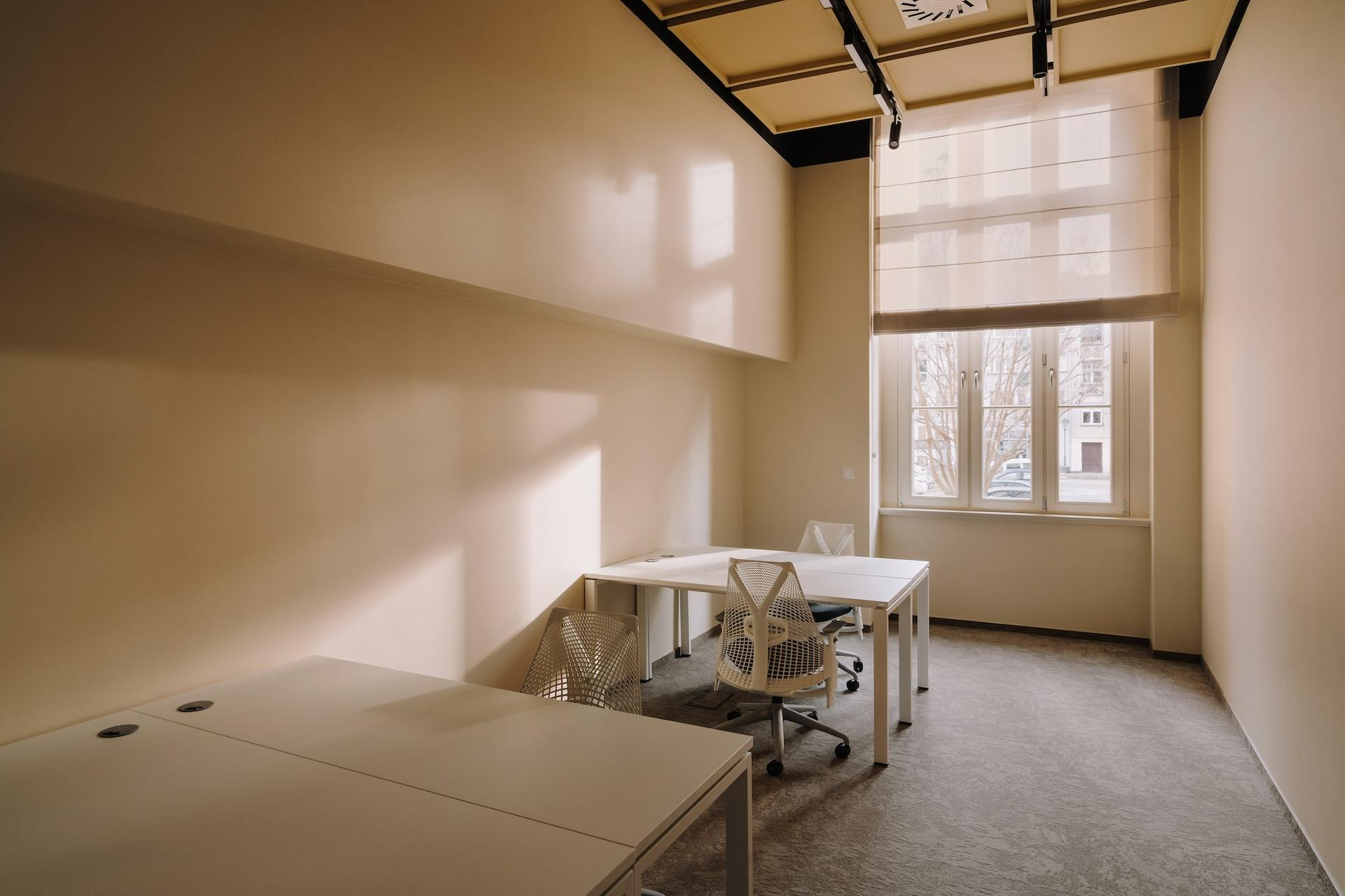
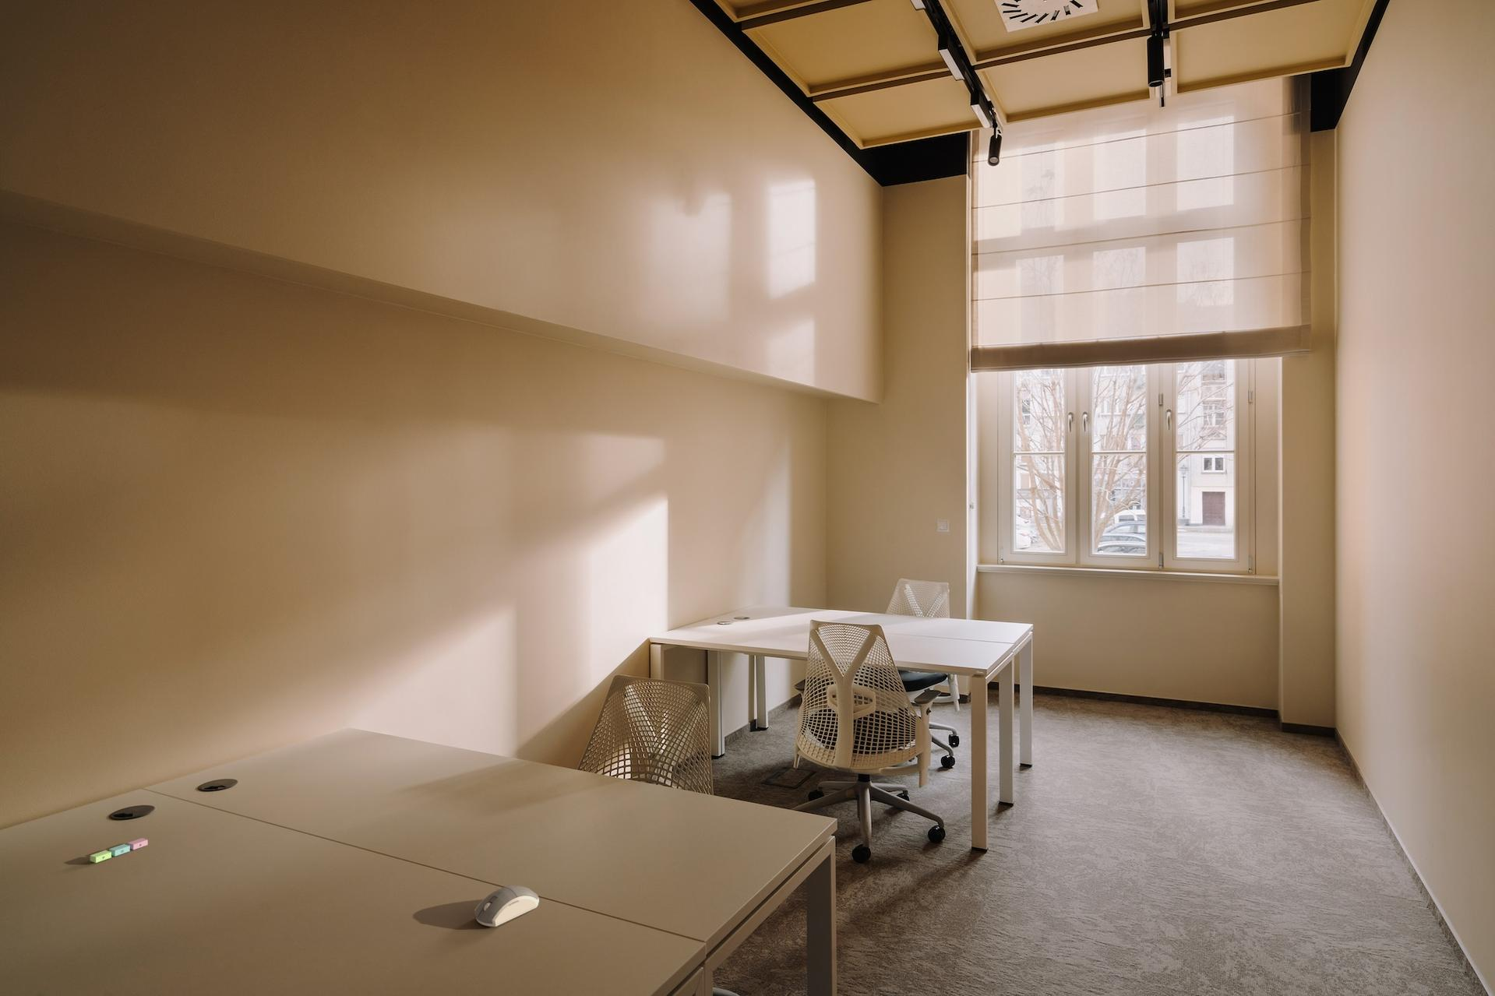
+ computer mouse (508, 899)
+ sticky notes (119, 849)
